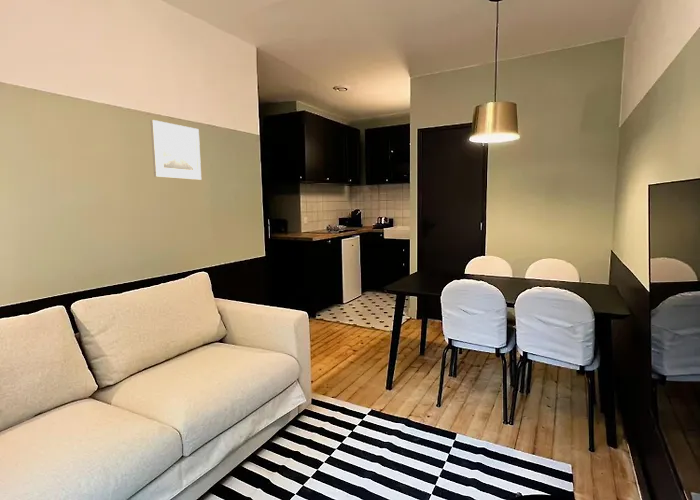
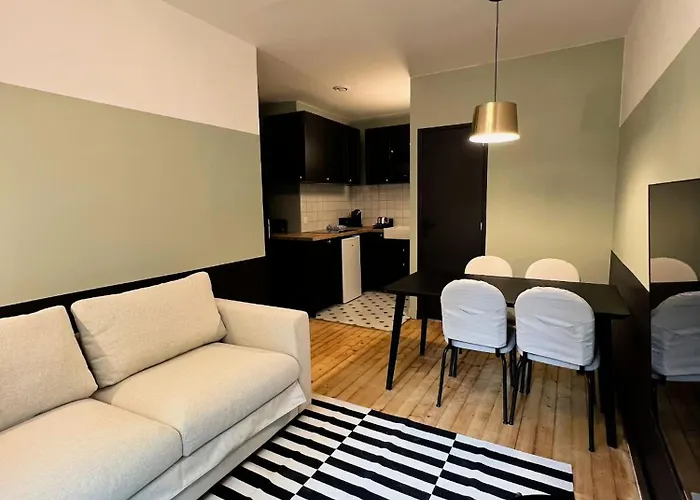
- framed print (177, 151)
